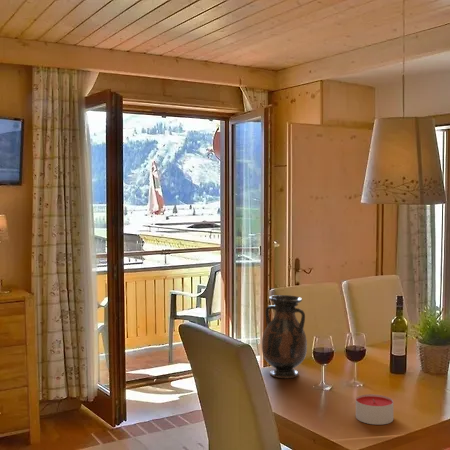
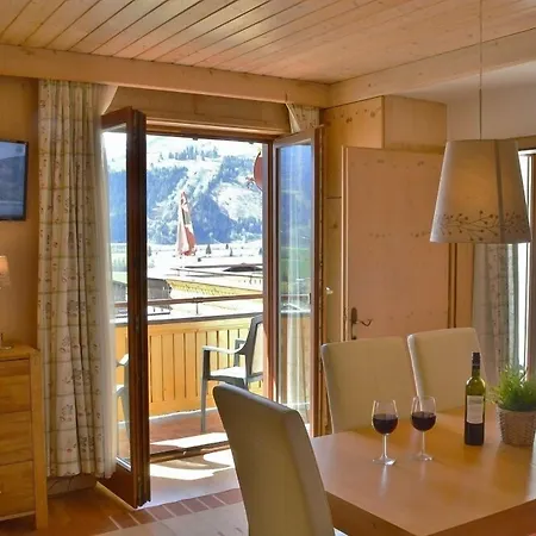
- candle (374, 408)
- vase (284, 335)
